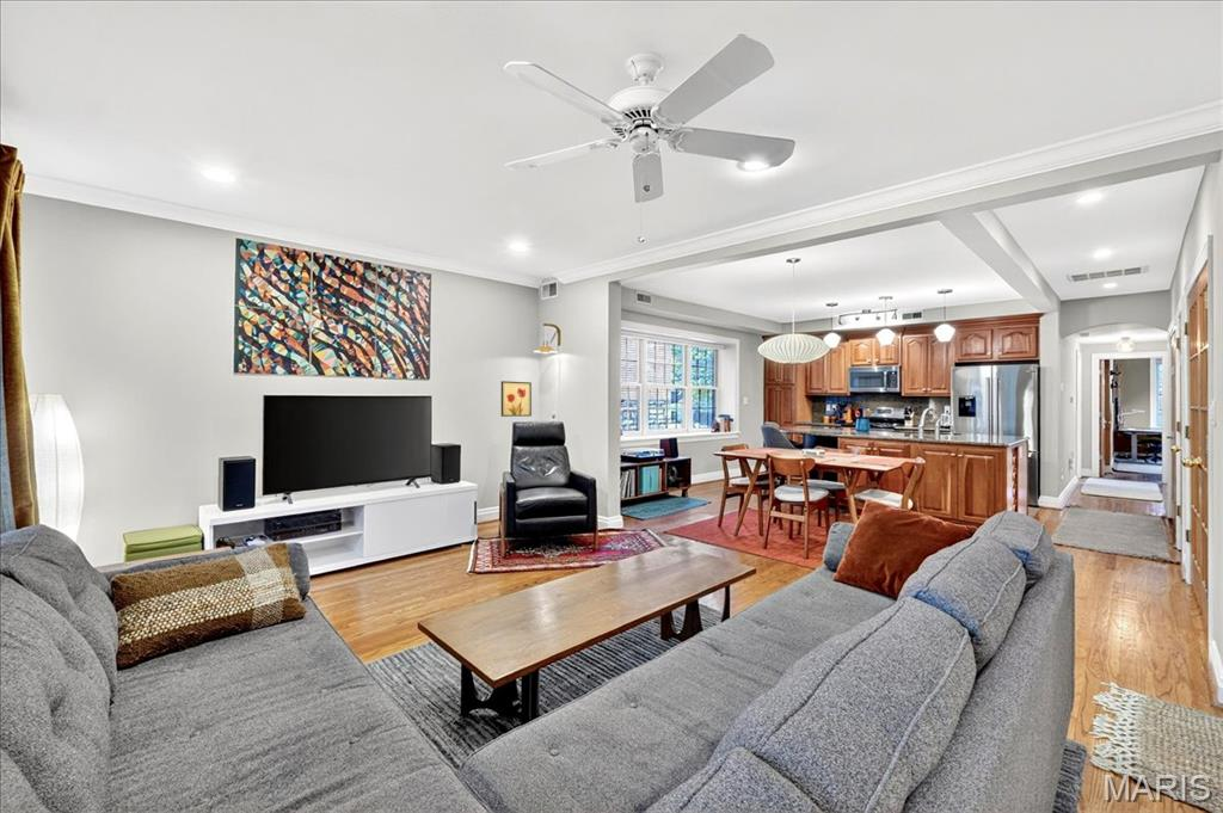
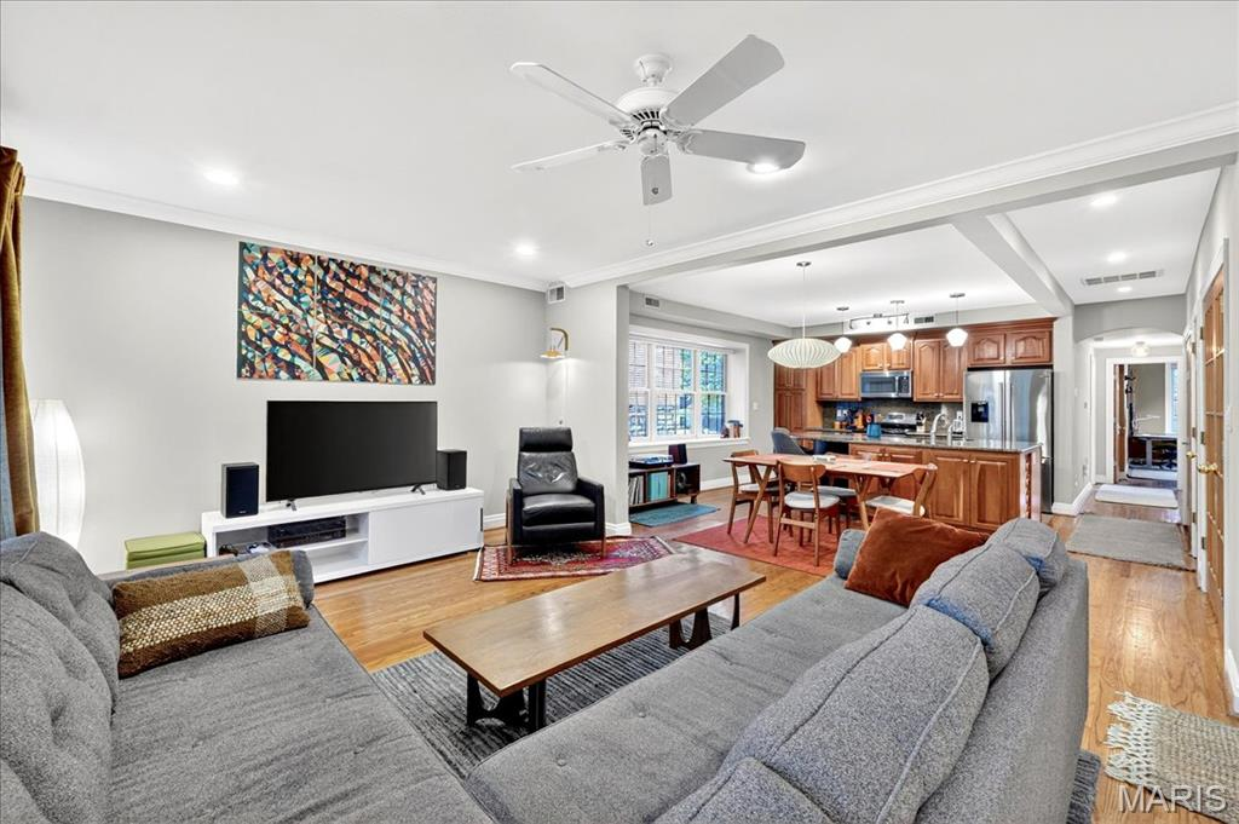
- wall art (516, 399)
